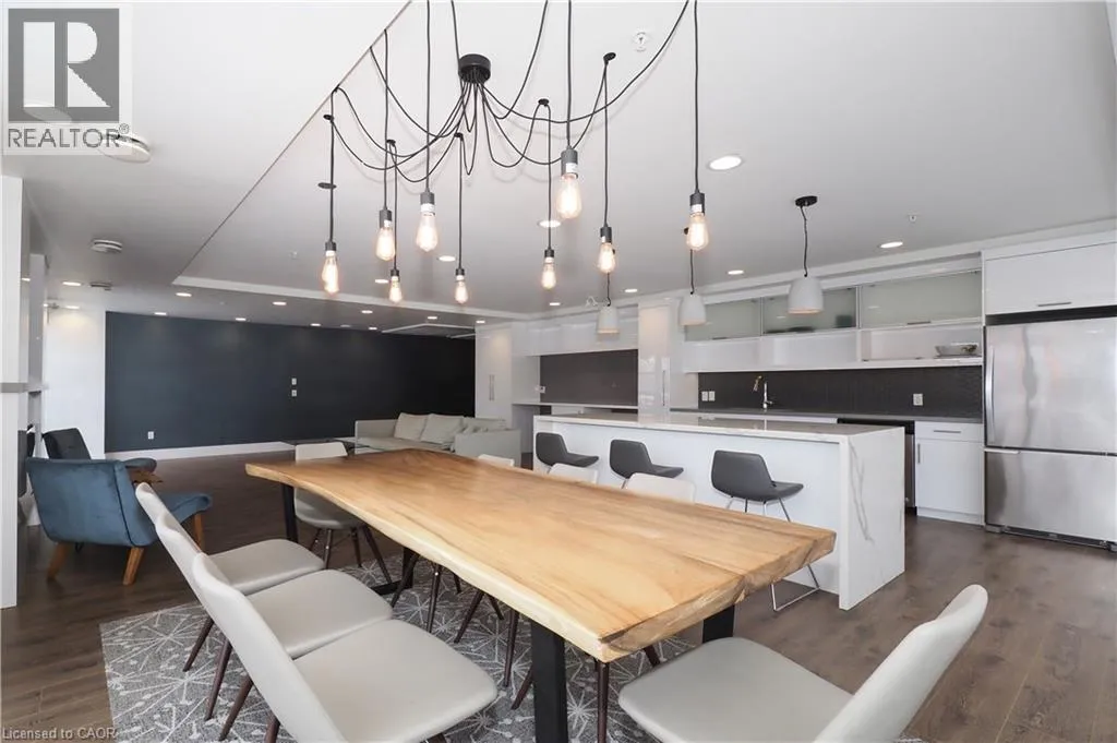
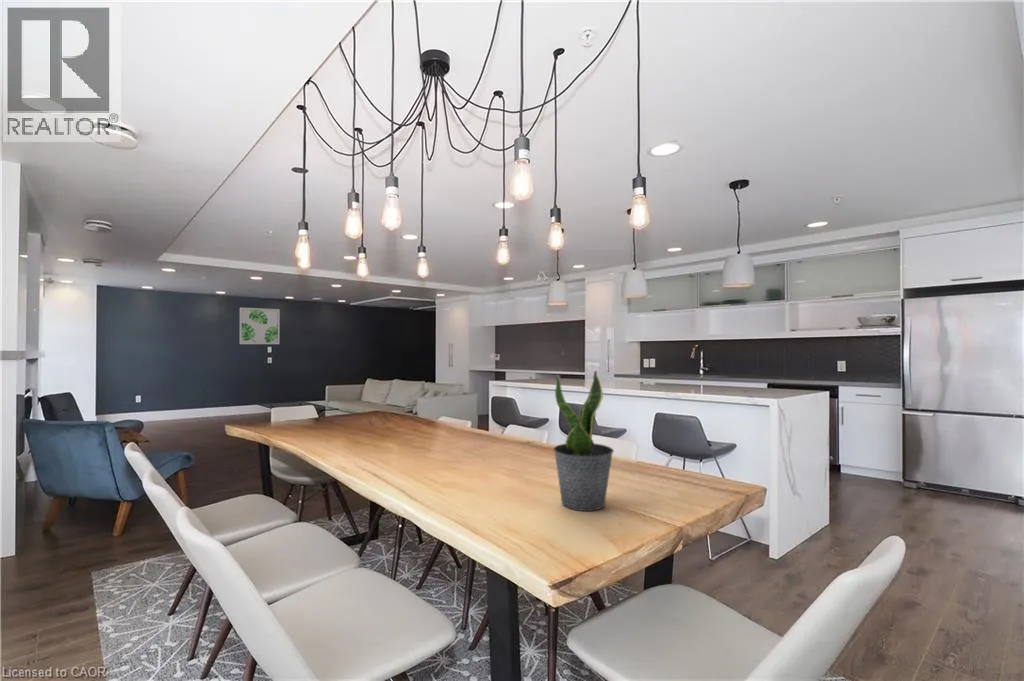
+ wall art (260, 326)
+ potted plant (583, 437)
